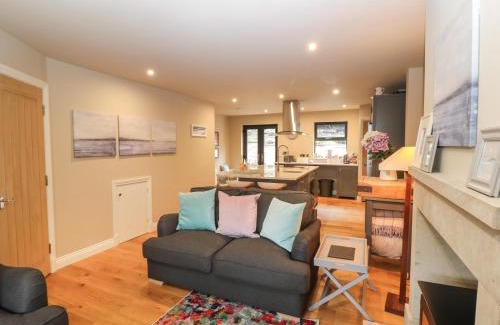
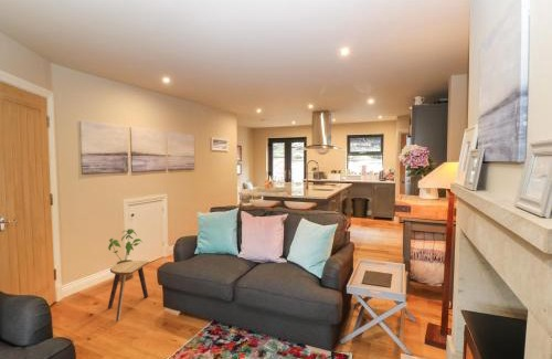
+ house plant (127, 254)
+ stool (124, 286)
